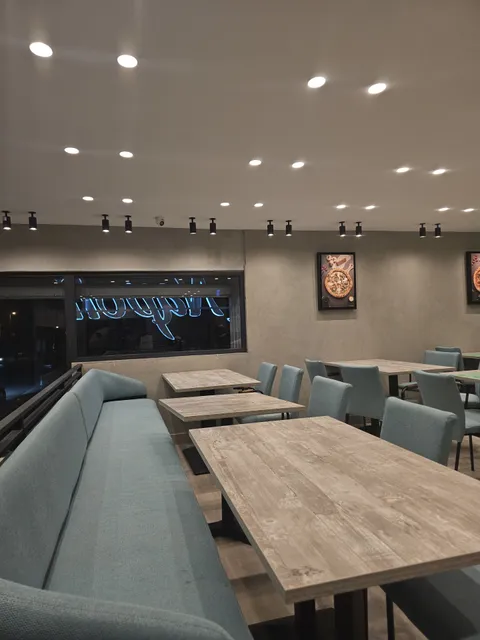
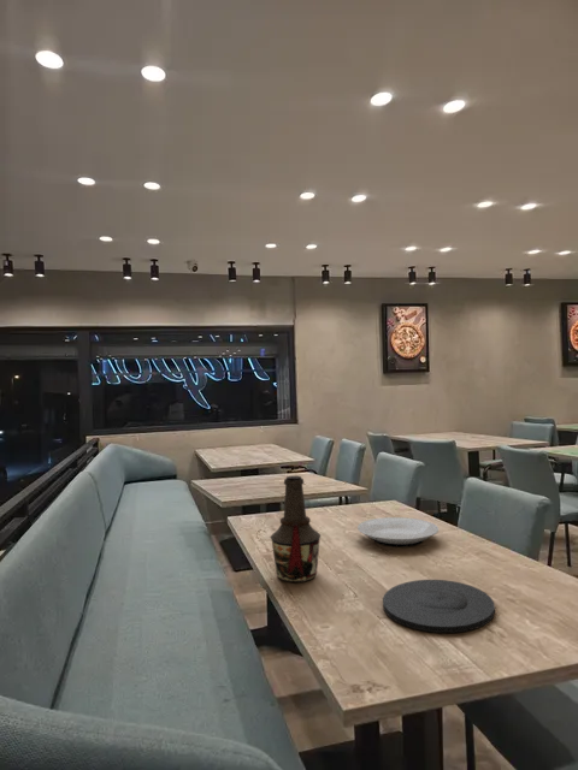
+ plate (437, 599)
+ bottle (295, 527)
+ plate (397, 533)
